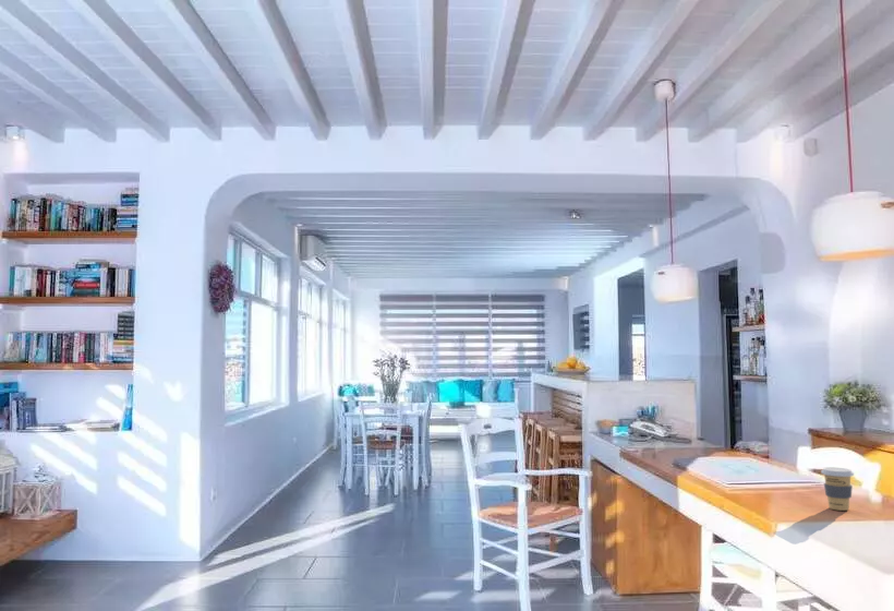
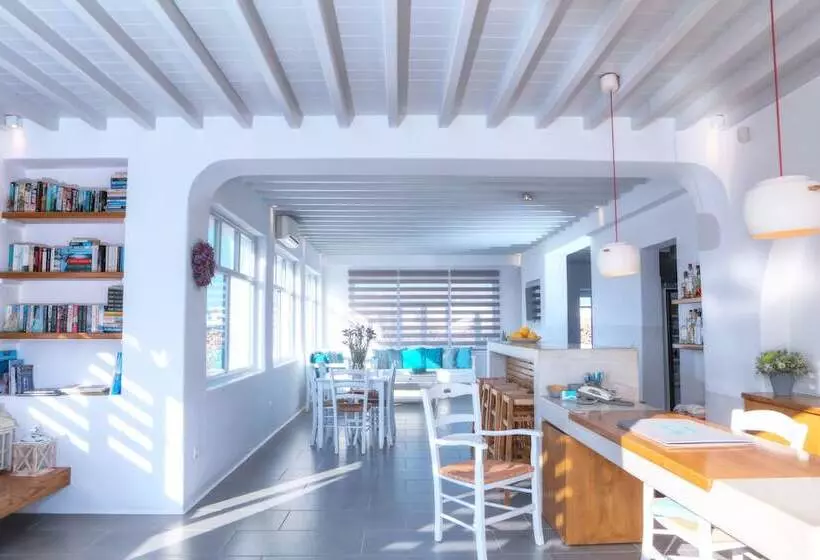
- coffee cup (837, 489)
